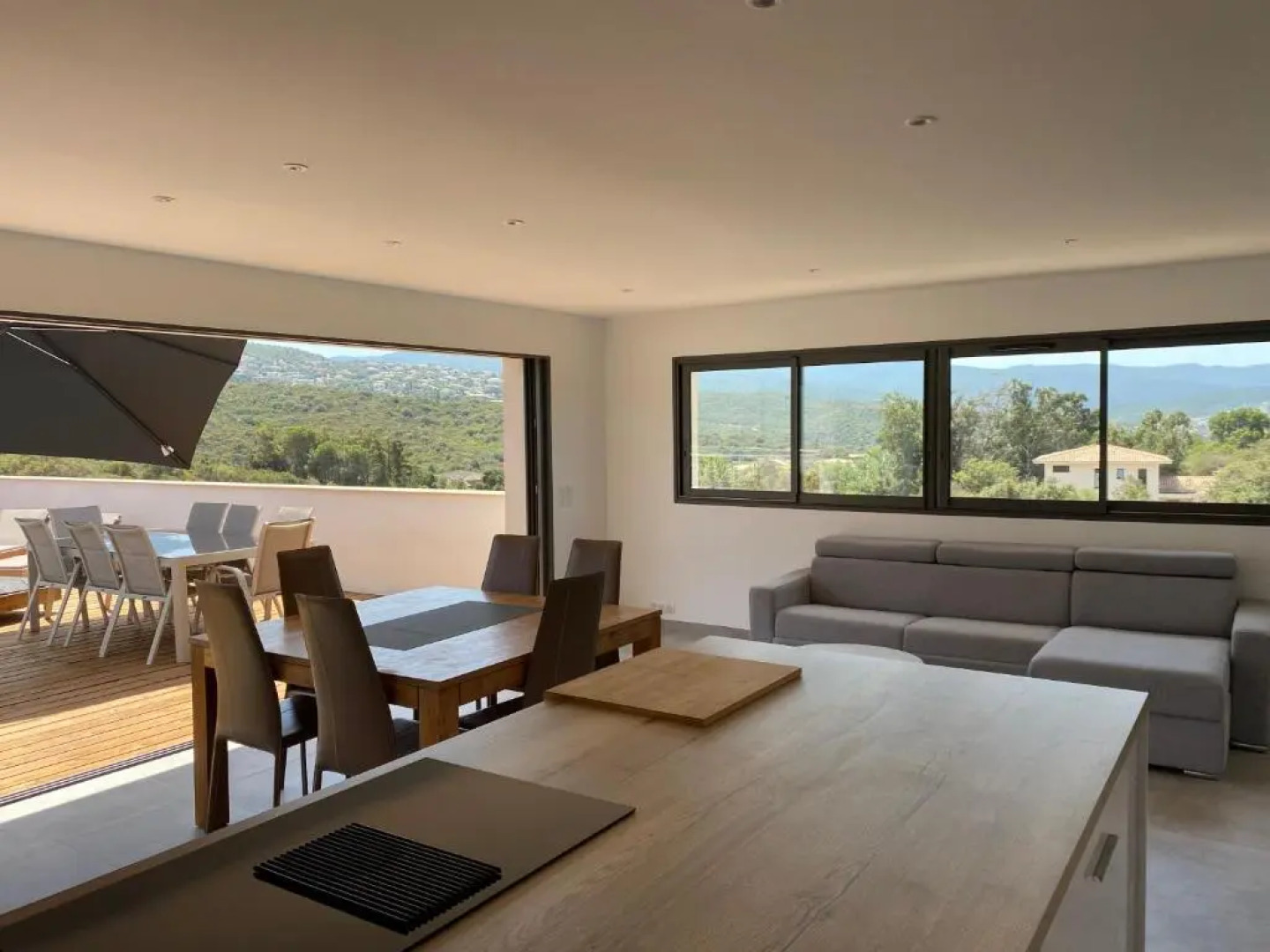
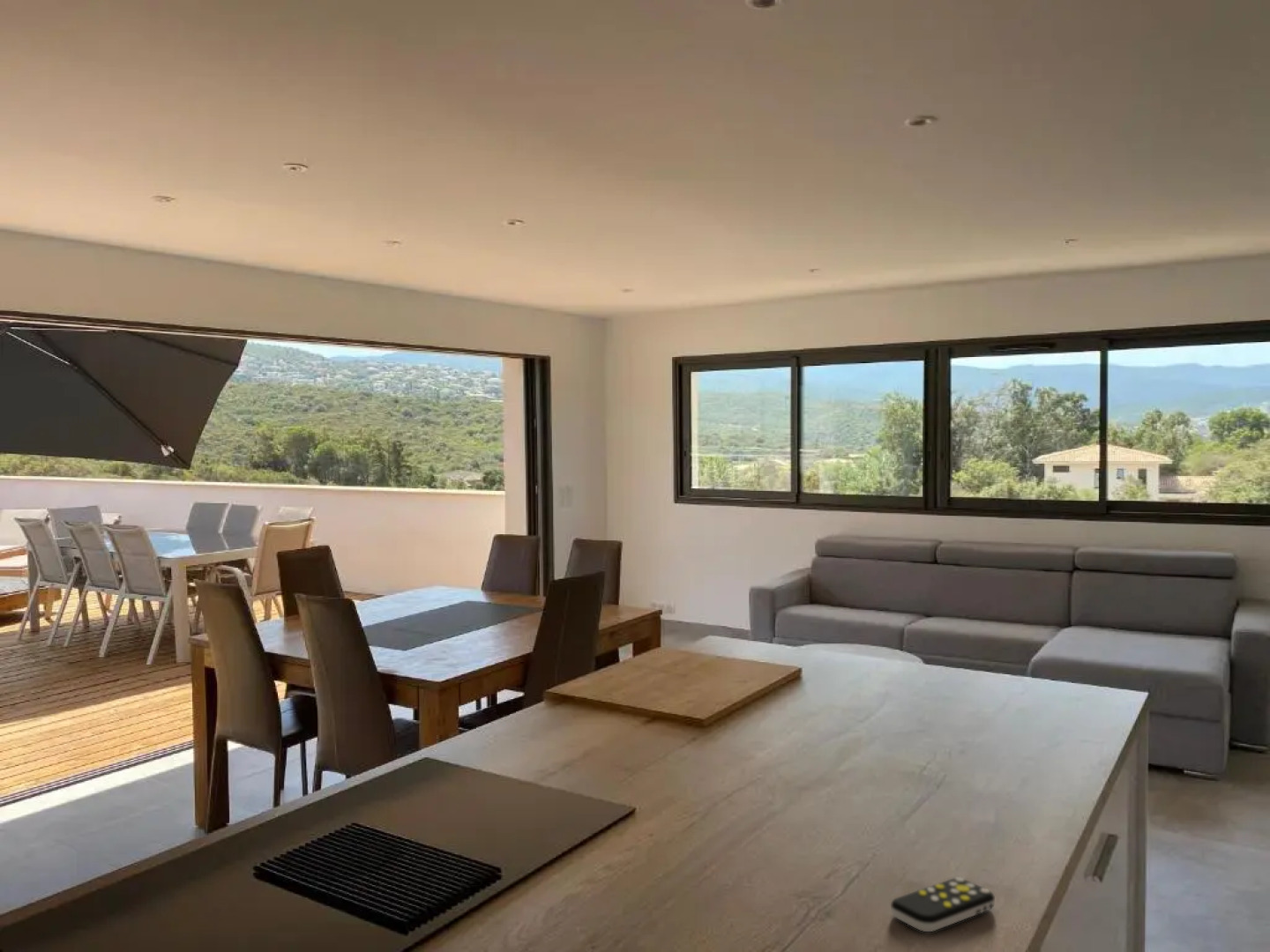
+ remote control (943, 903)
